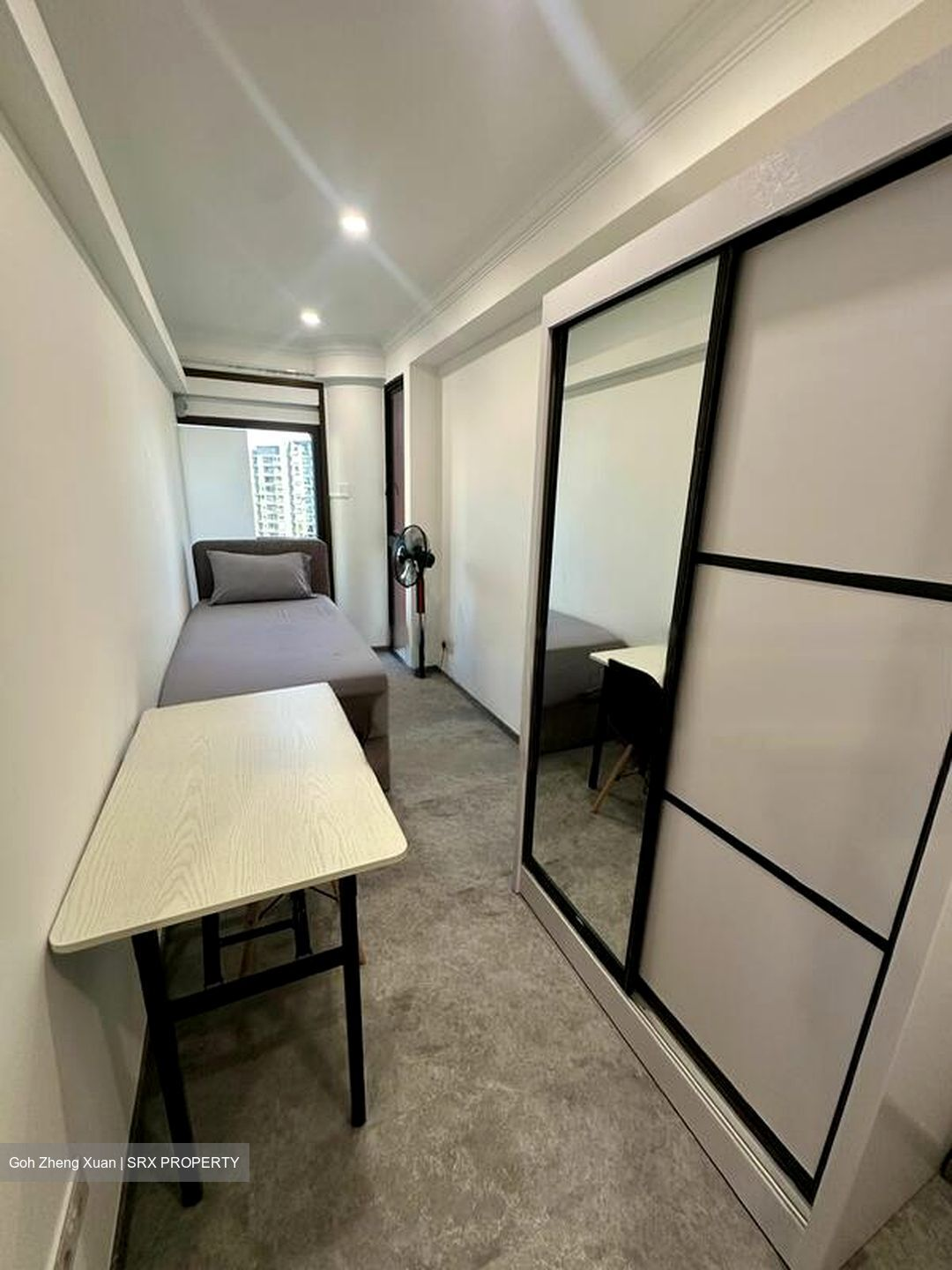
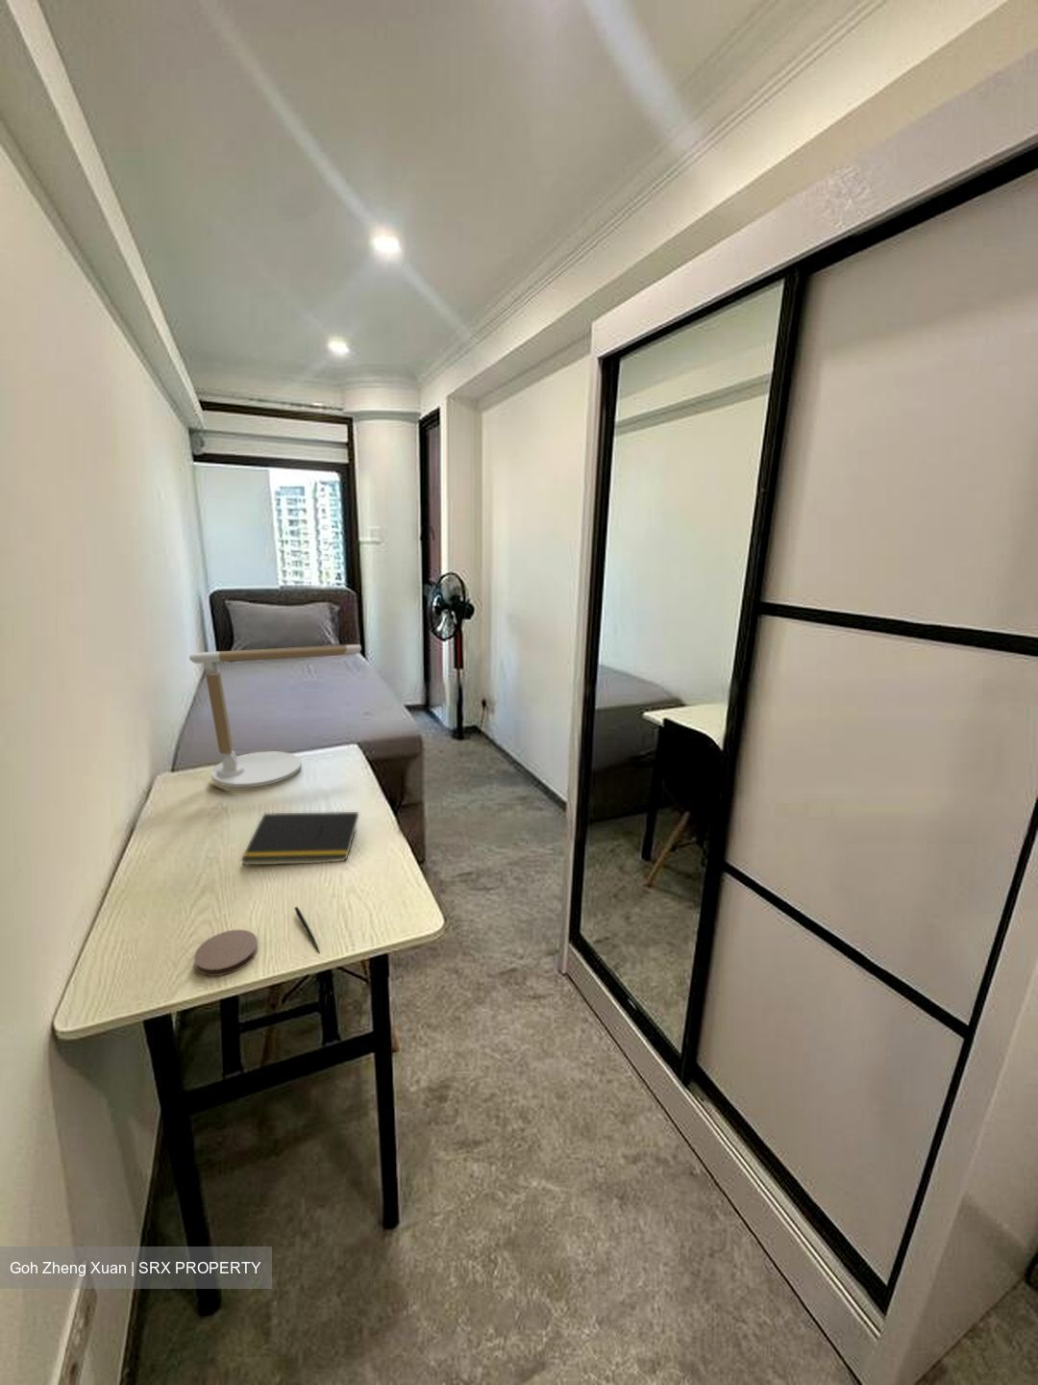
+ coaster (227, 951)
+ notepad (303, 836)
+ desk lamp (276, 751)
+ pen (306, 928)
